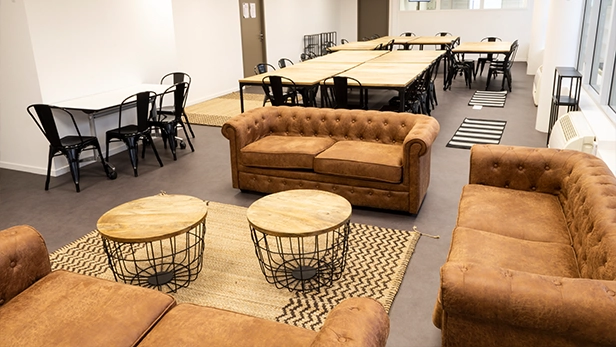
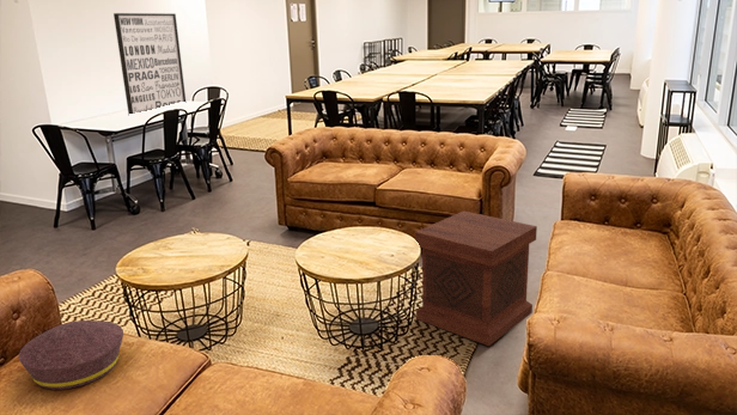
+ side table (475, 273)
+ wall art (153, 68)
+ cushion (73, 348)
